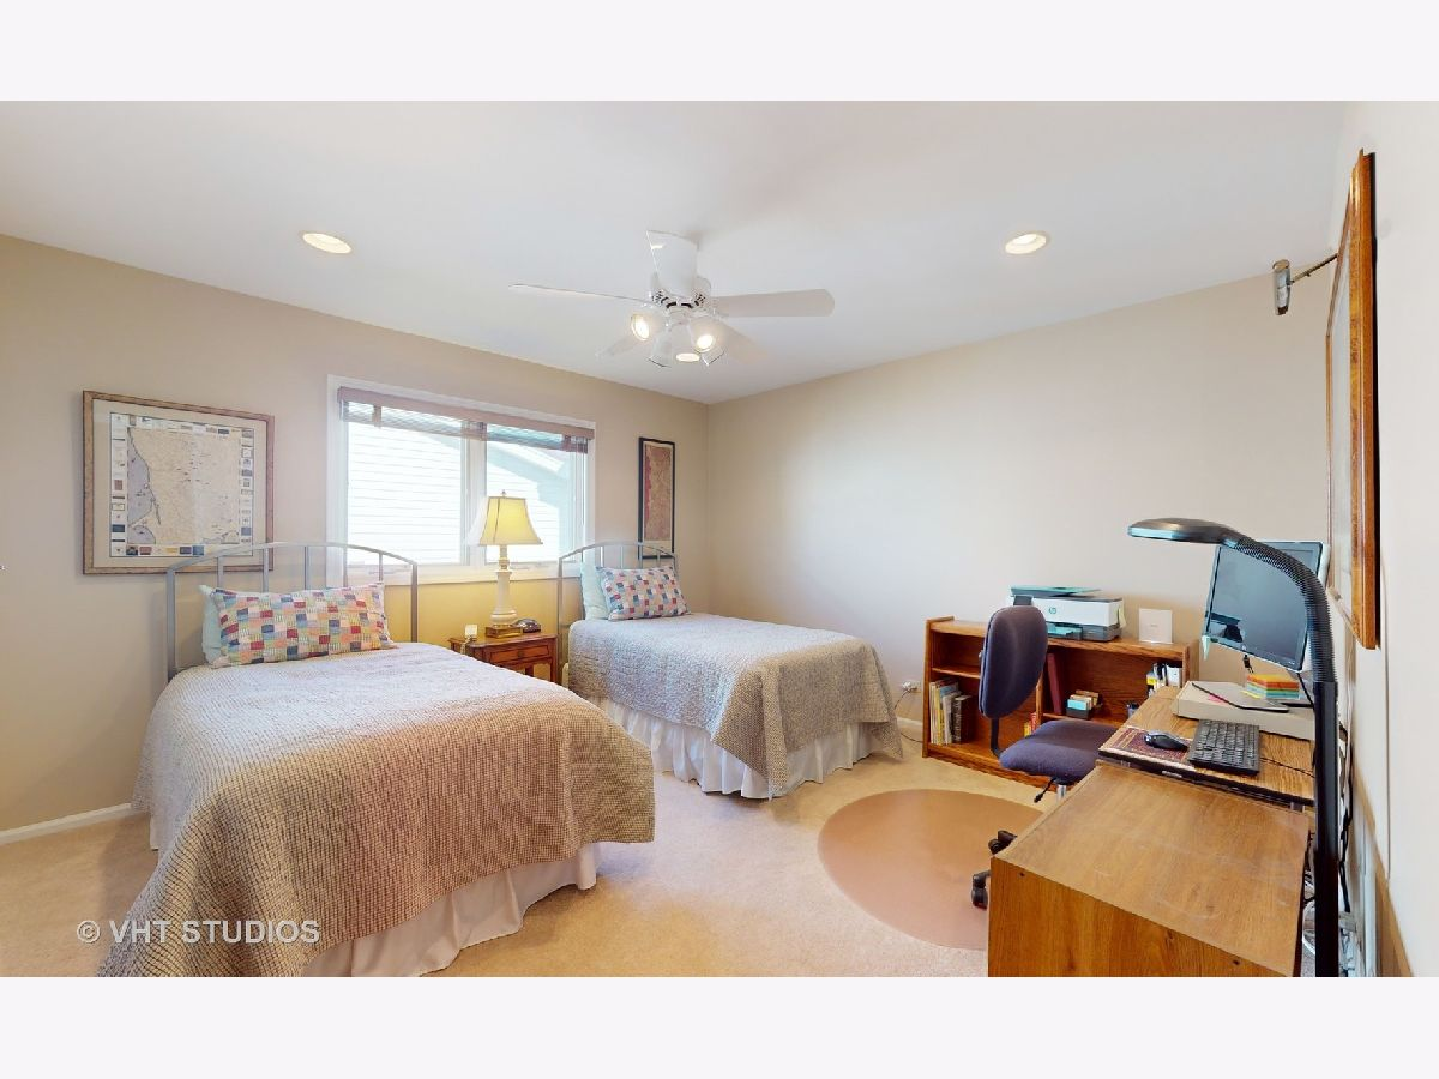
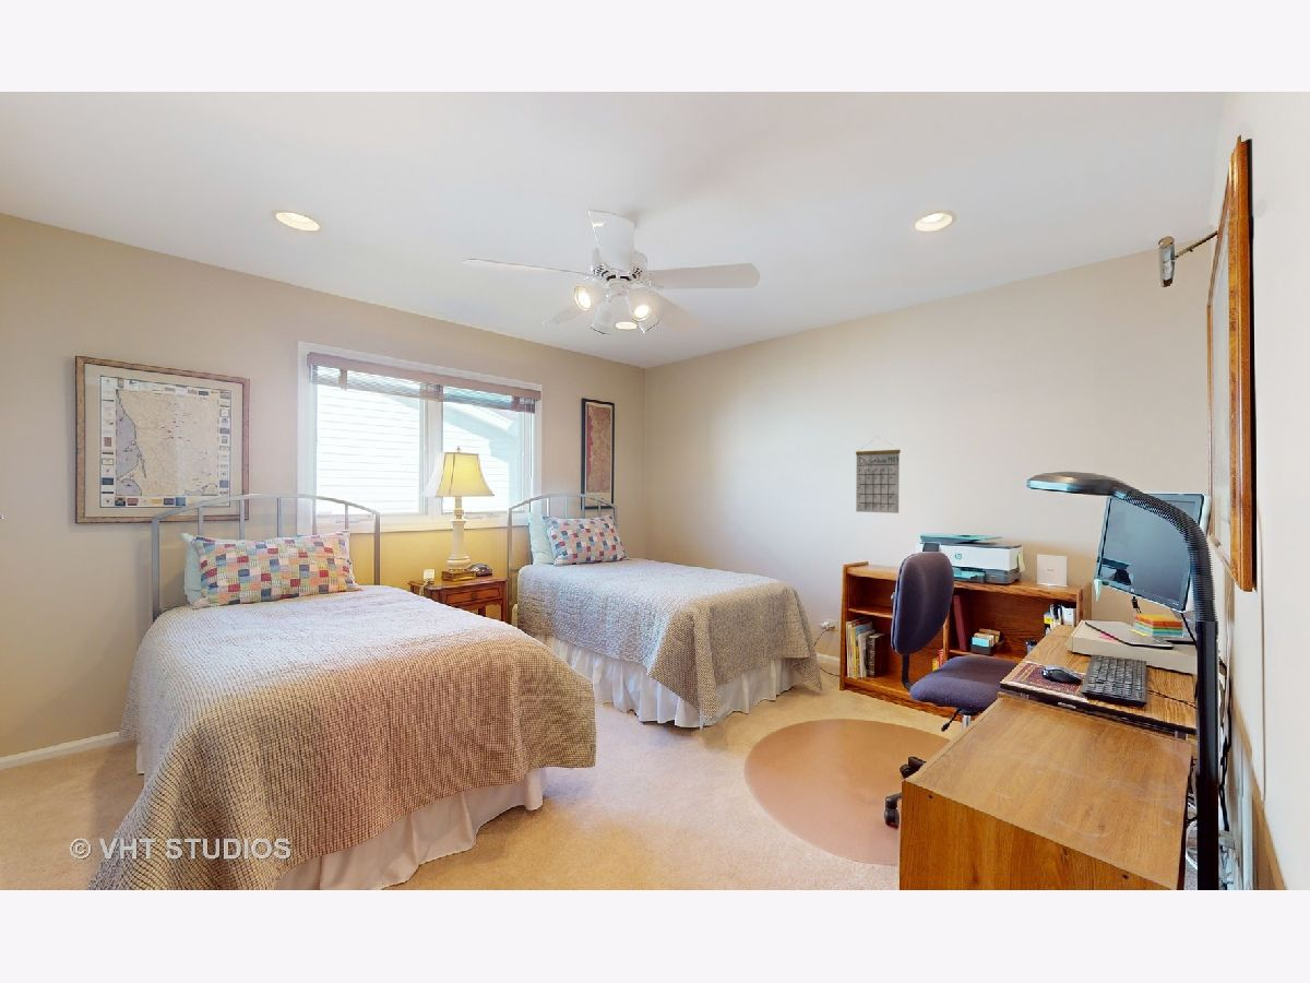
+ calendar (877, 474)
